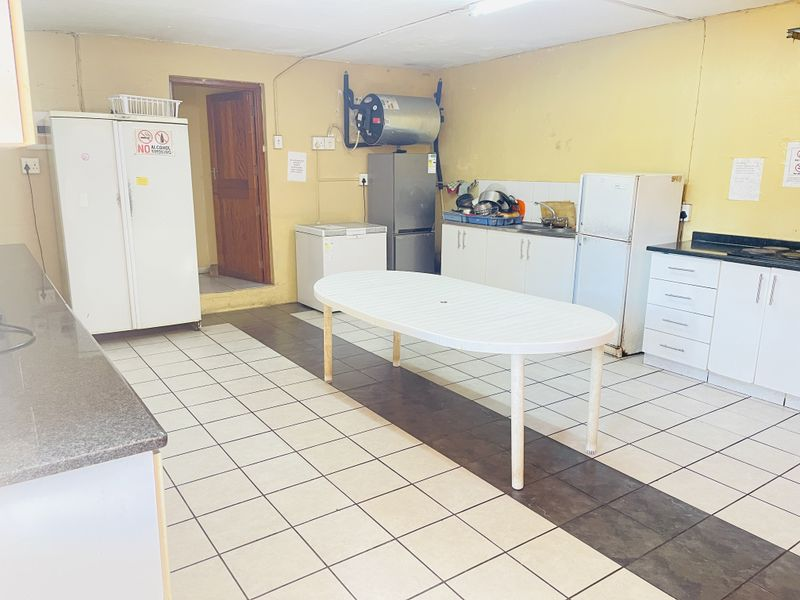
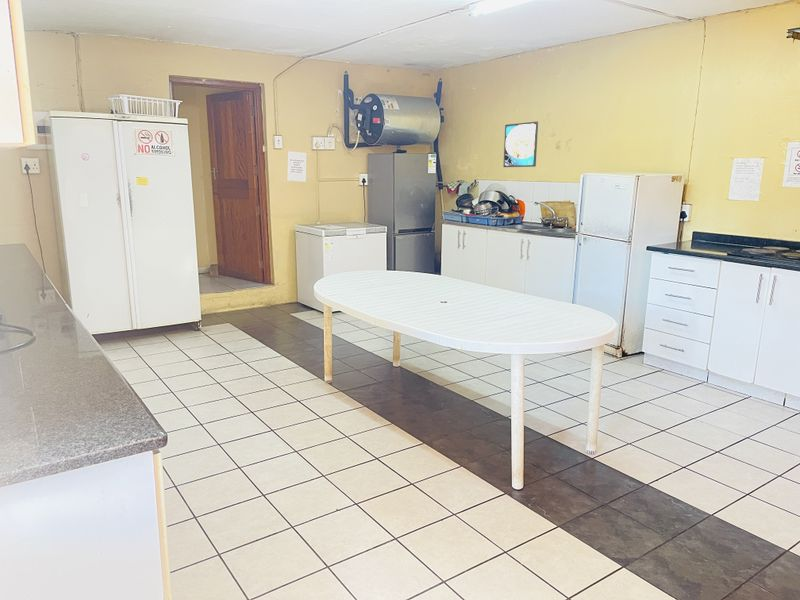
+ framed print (520, 145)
